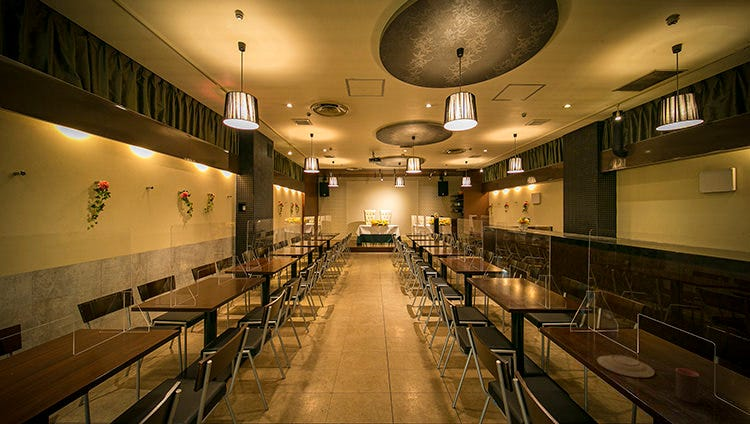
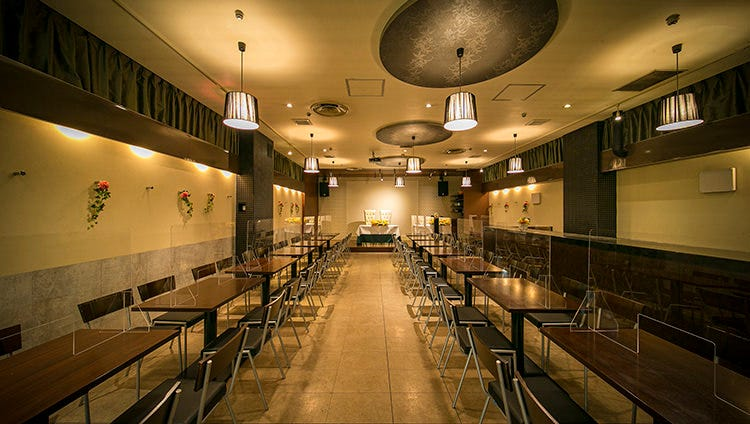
- plate (624, 362)
- cup (687, 385)
